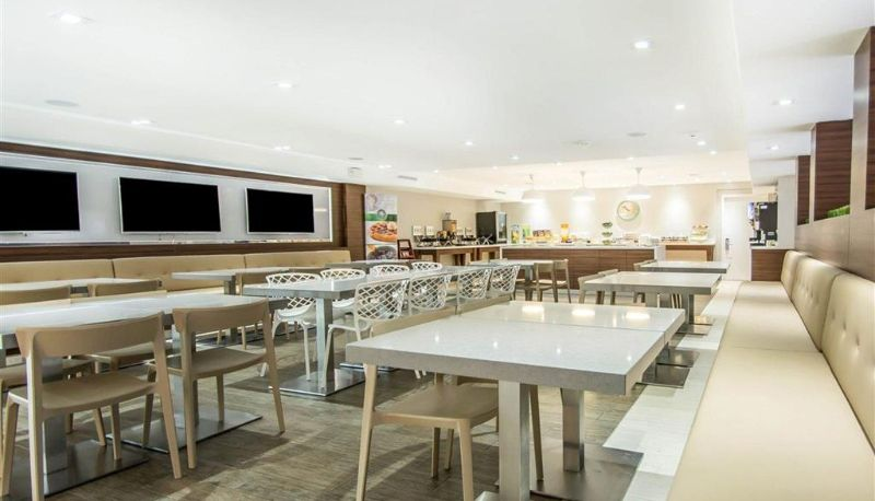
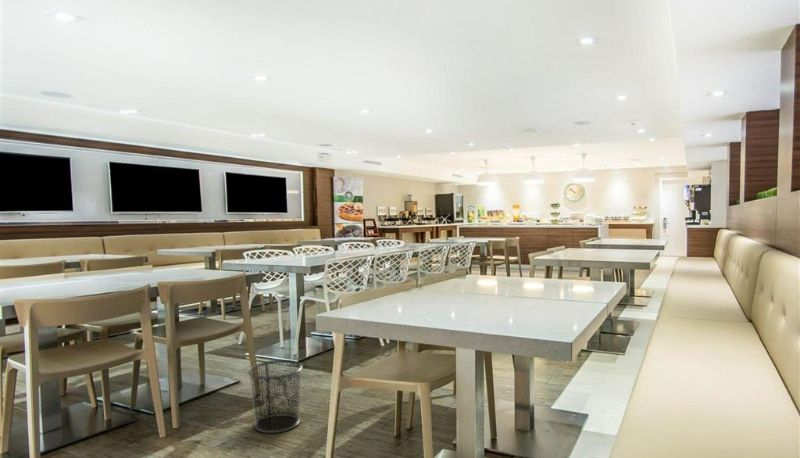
+ waste bin (276, 395)
